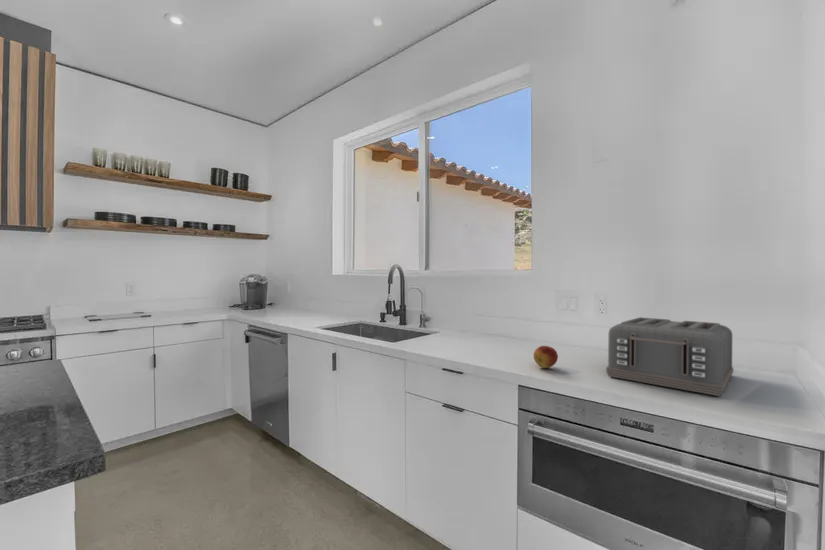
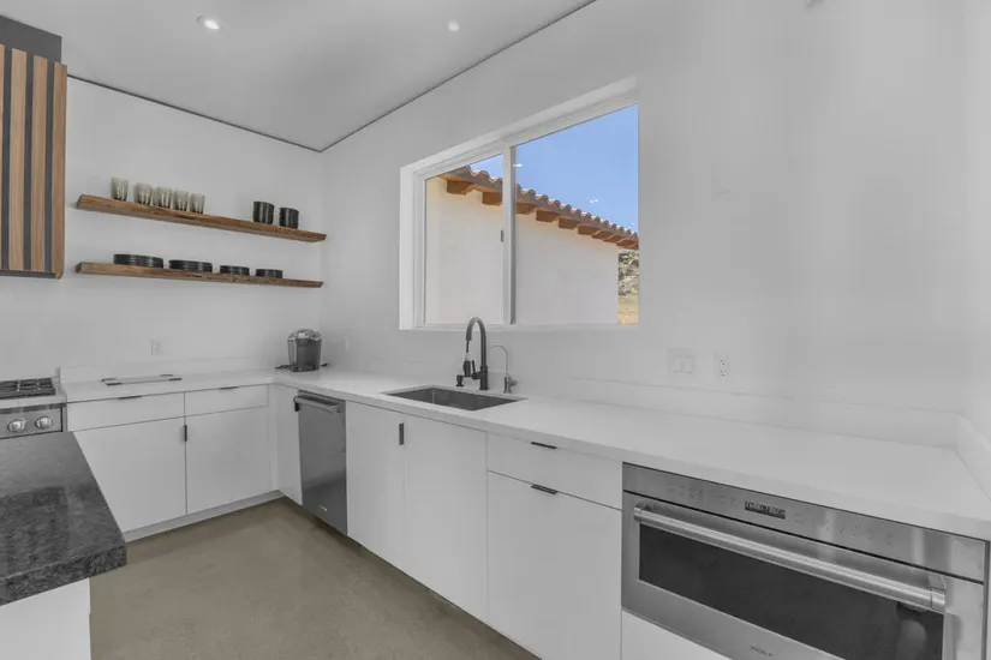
- toaster (668, 350)
- fruit (545, 356)
